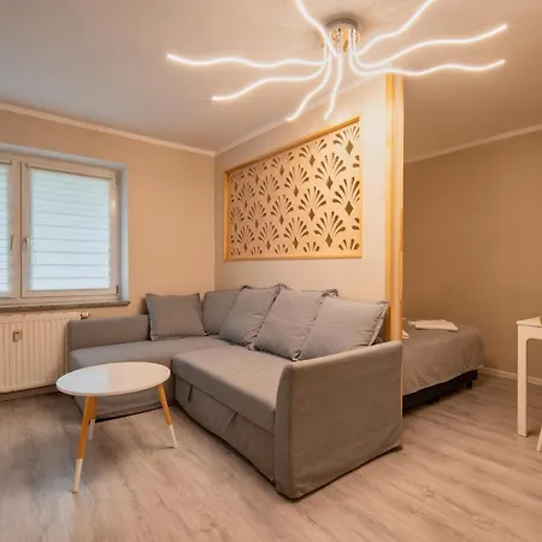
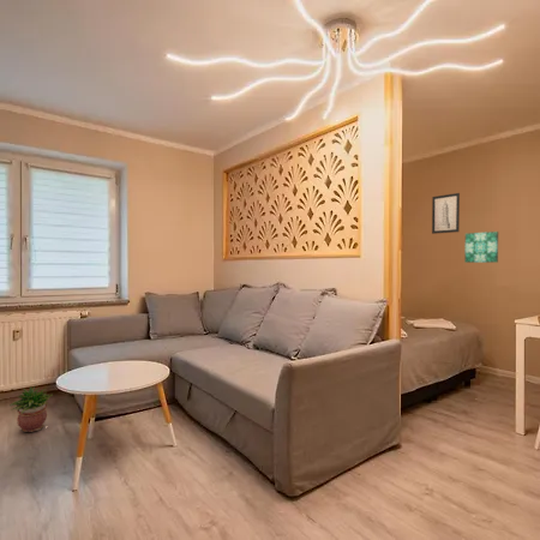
+ wall art (445, 214)
+ potted plant (32, 407)
+ wall art (480, 247)
